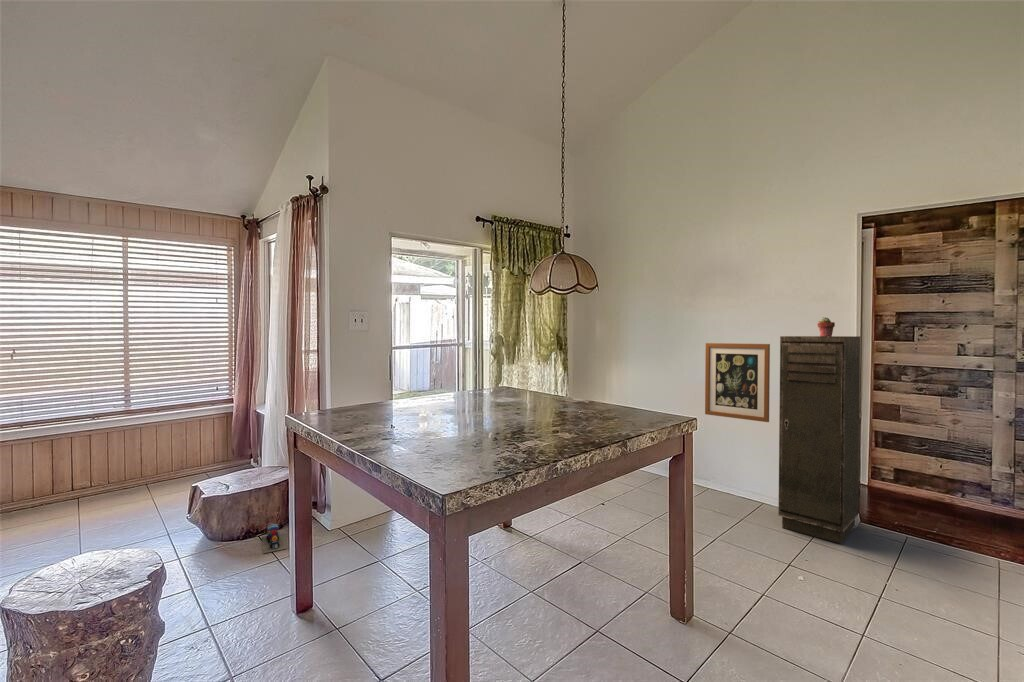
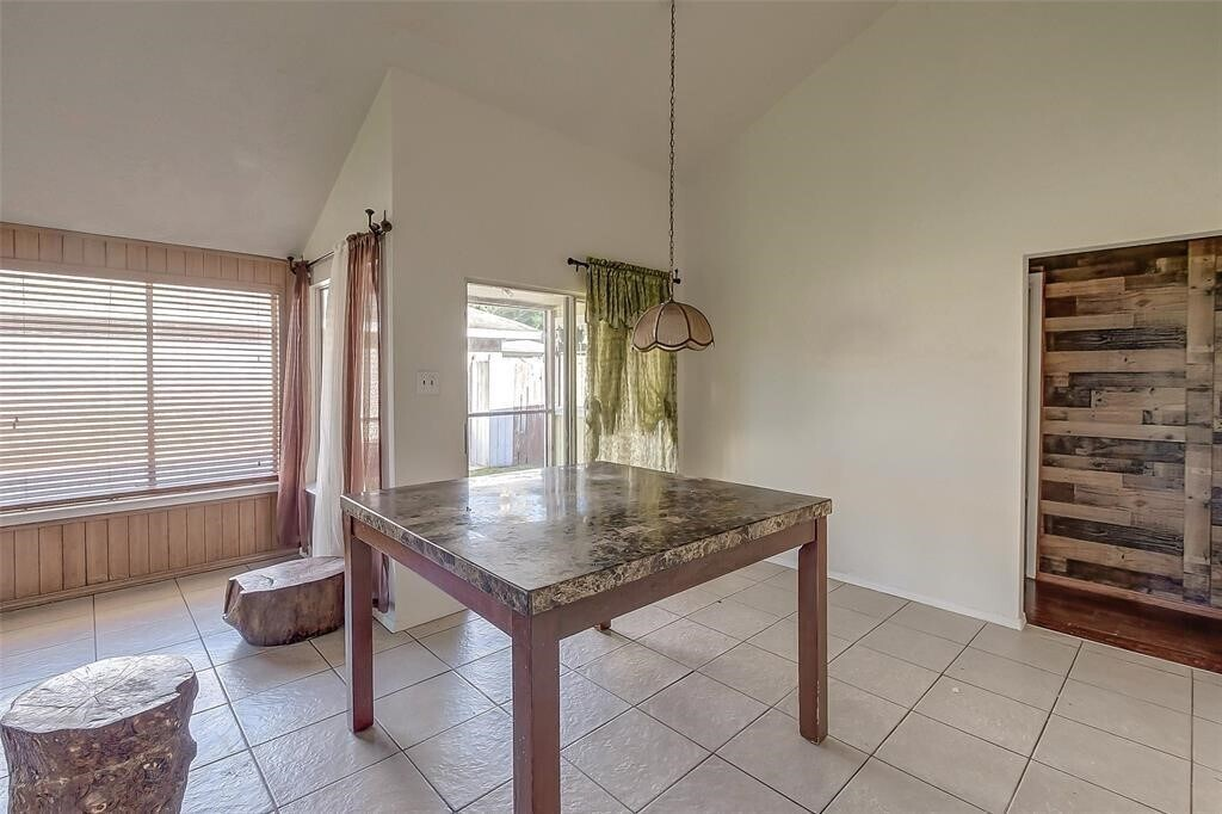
- toy train (273, 534)
- potted succulent (825, 326)
- storage cabinet (819, 432)
- wall art (735, 380)
